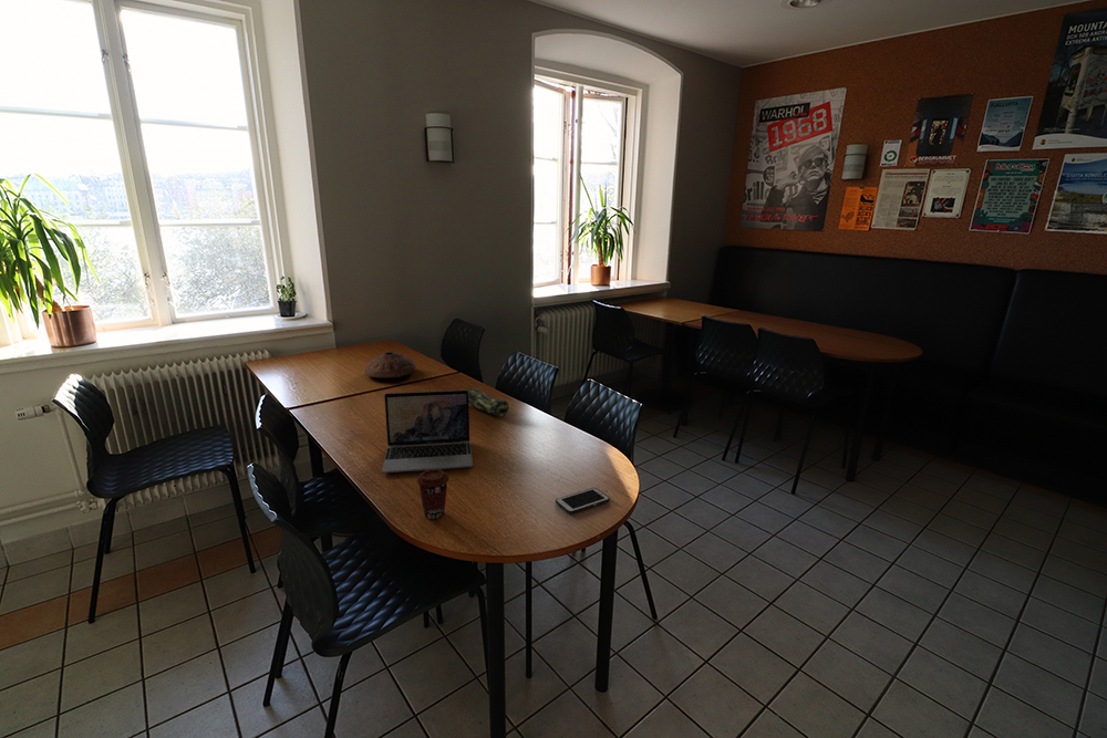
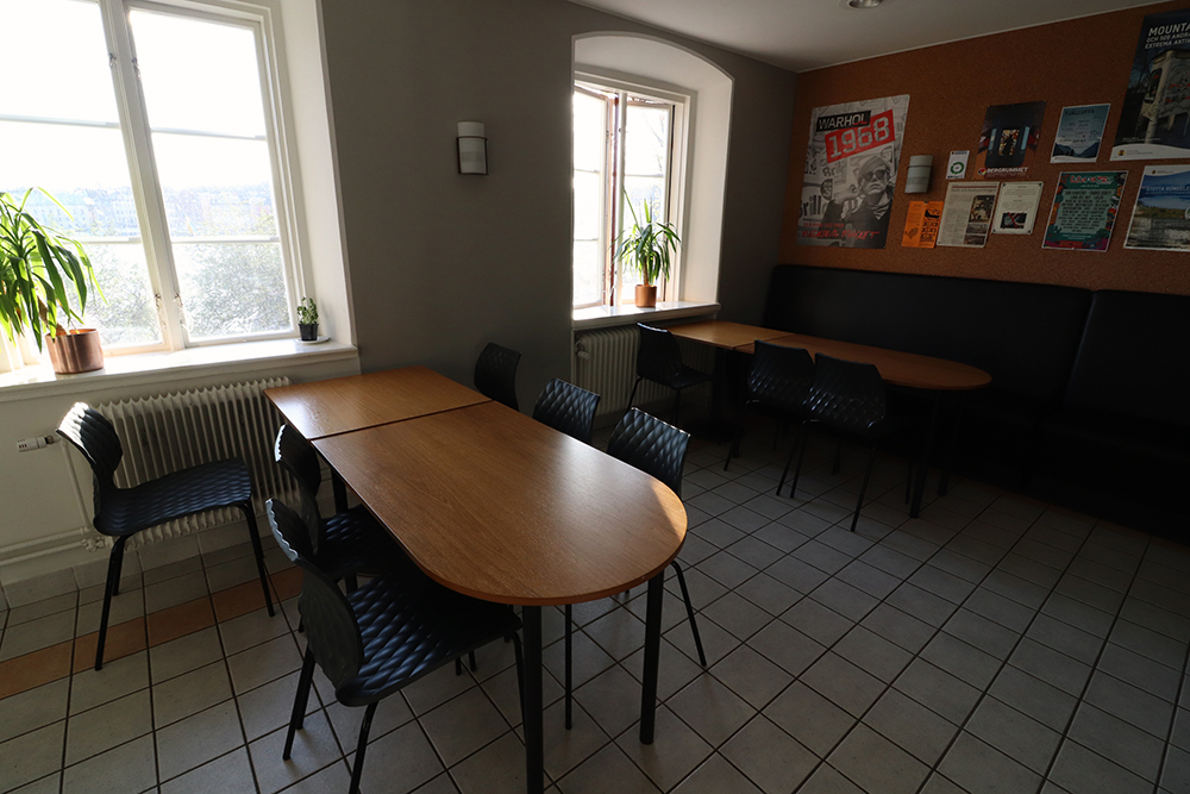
- coffee cup (433, 493)
- laptop (427, 429)
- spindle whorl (390, 363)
- cell phone (582, 500)
- pencil case (487, 402)
